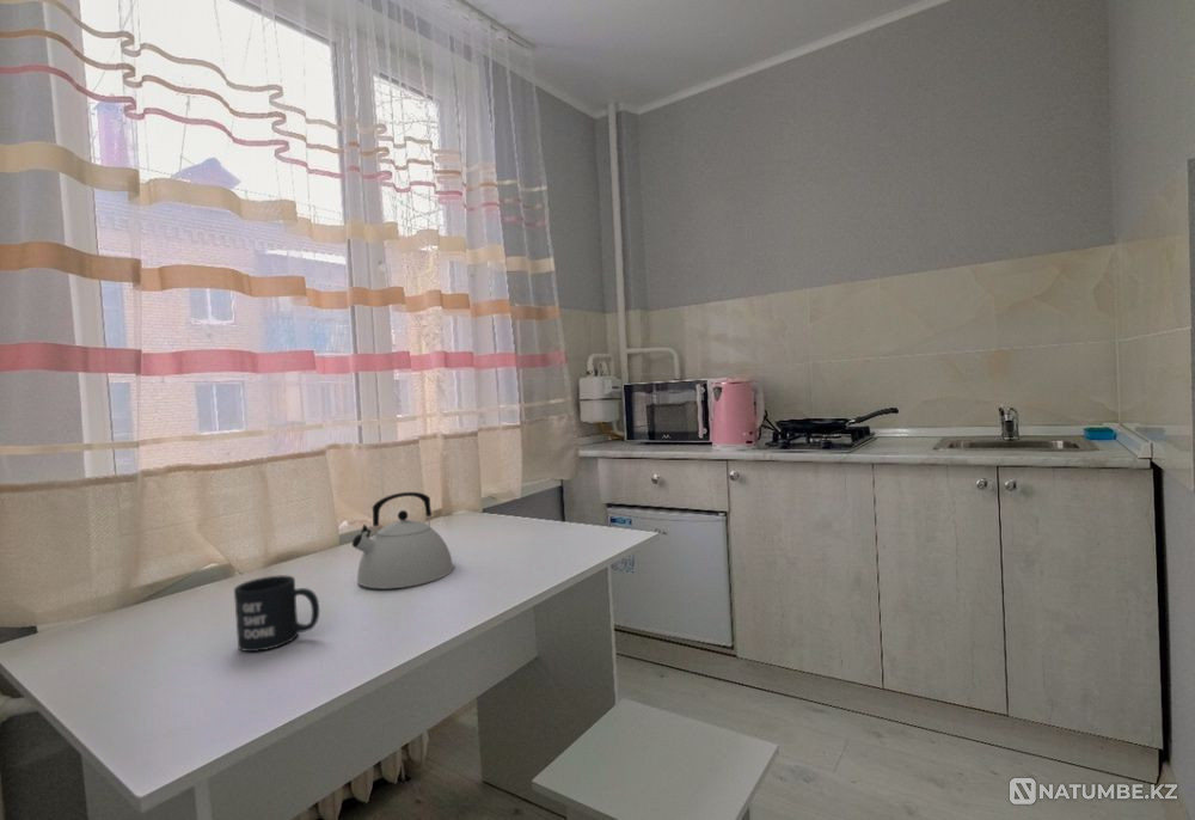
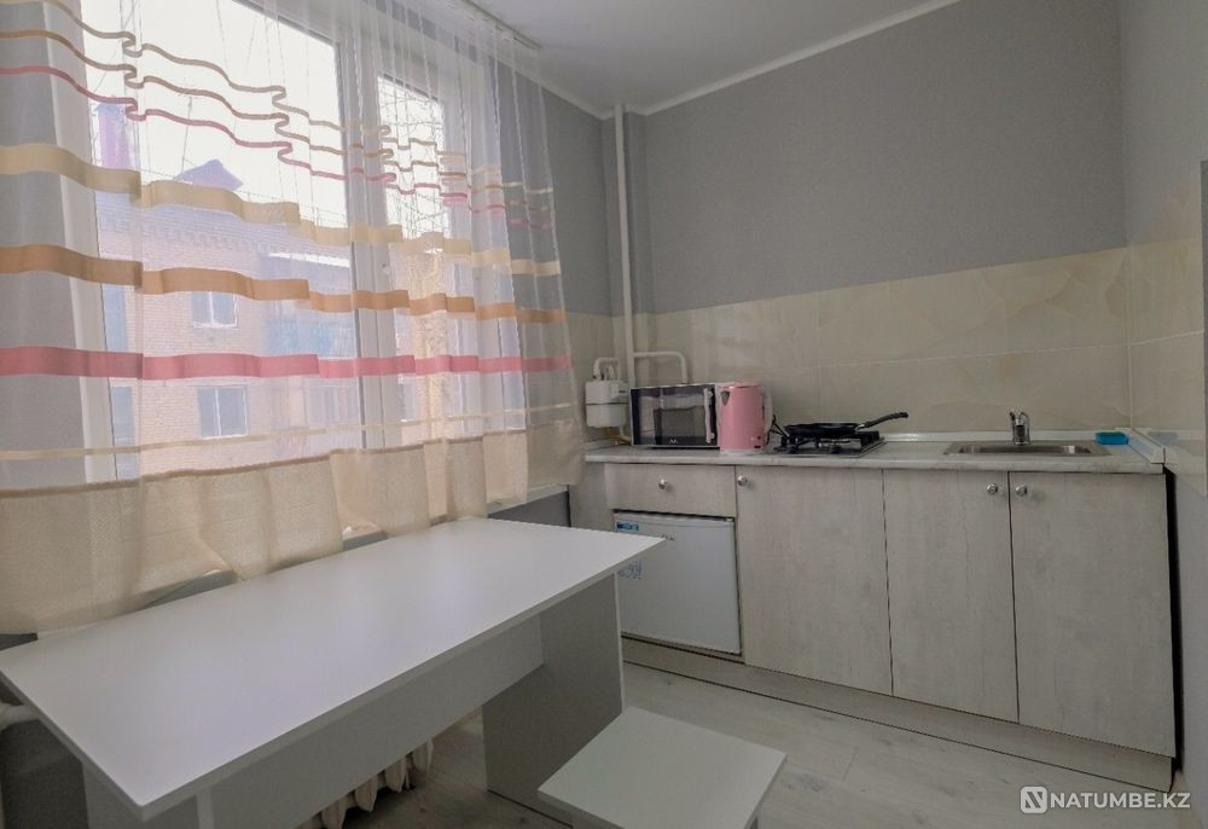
- kettle (402, 533)
- mug (278, 611)
